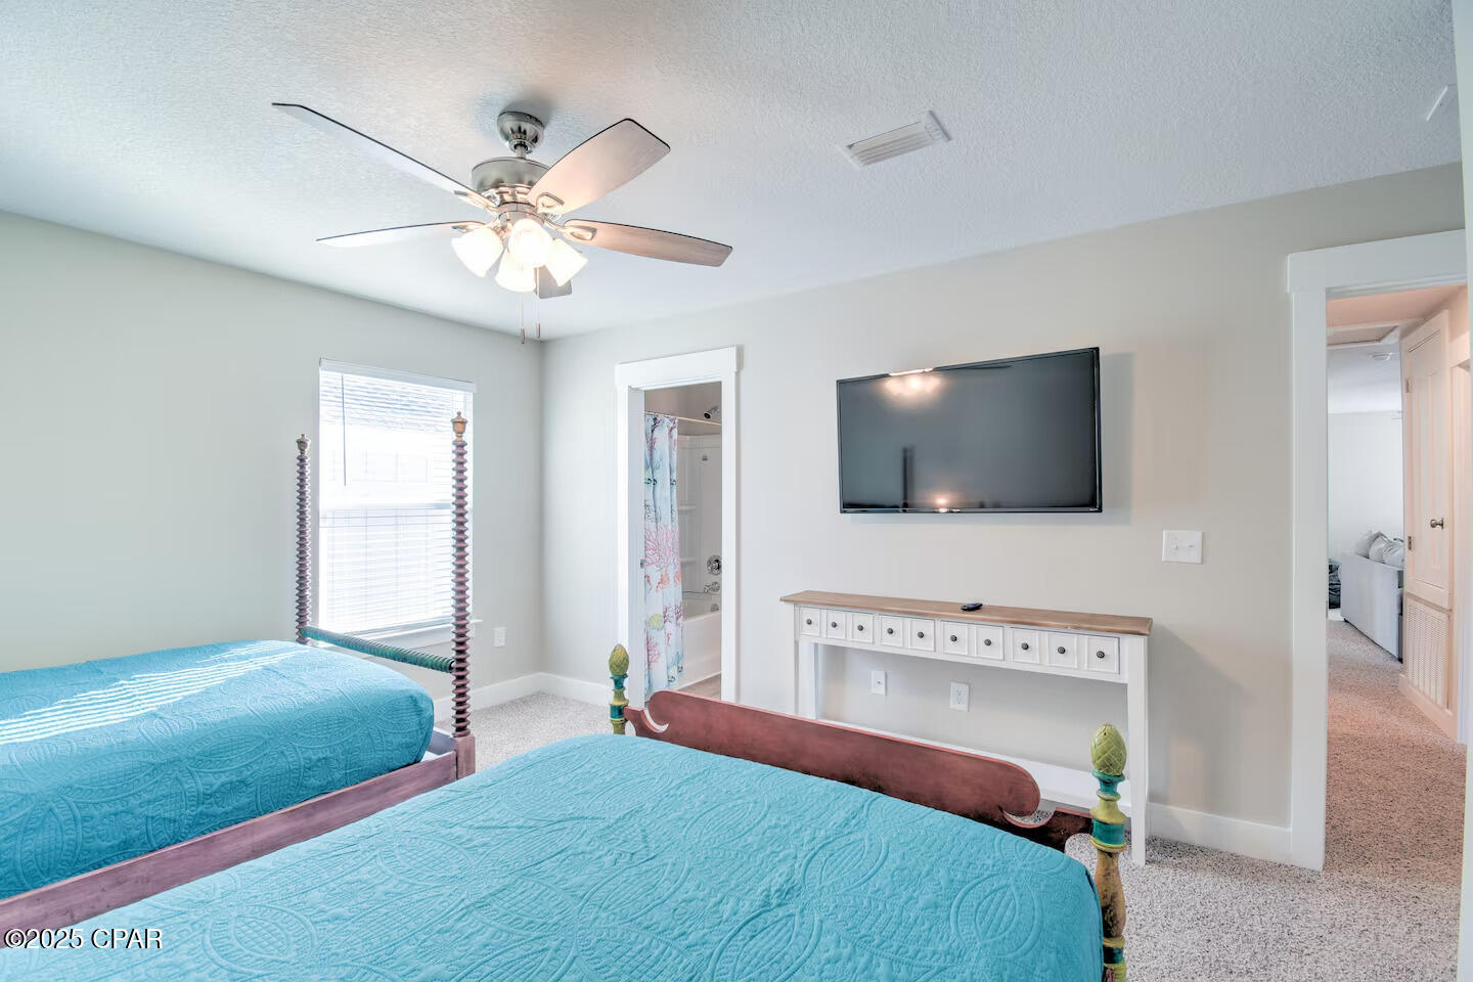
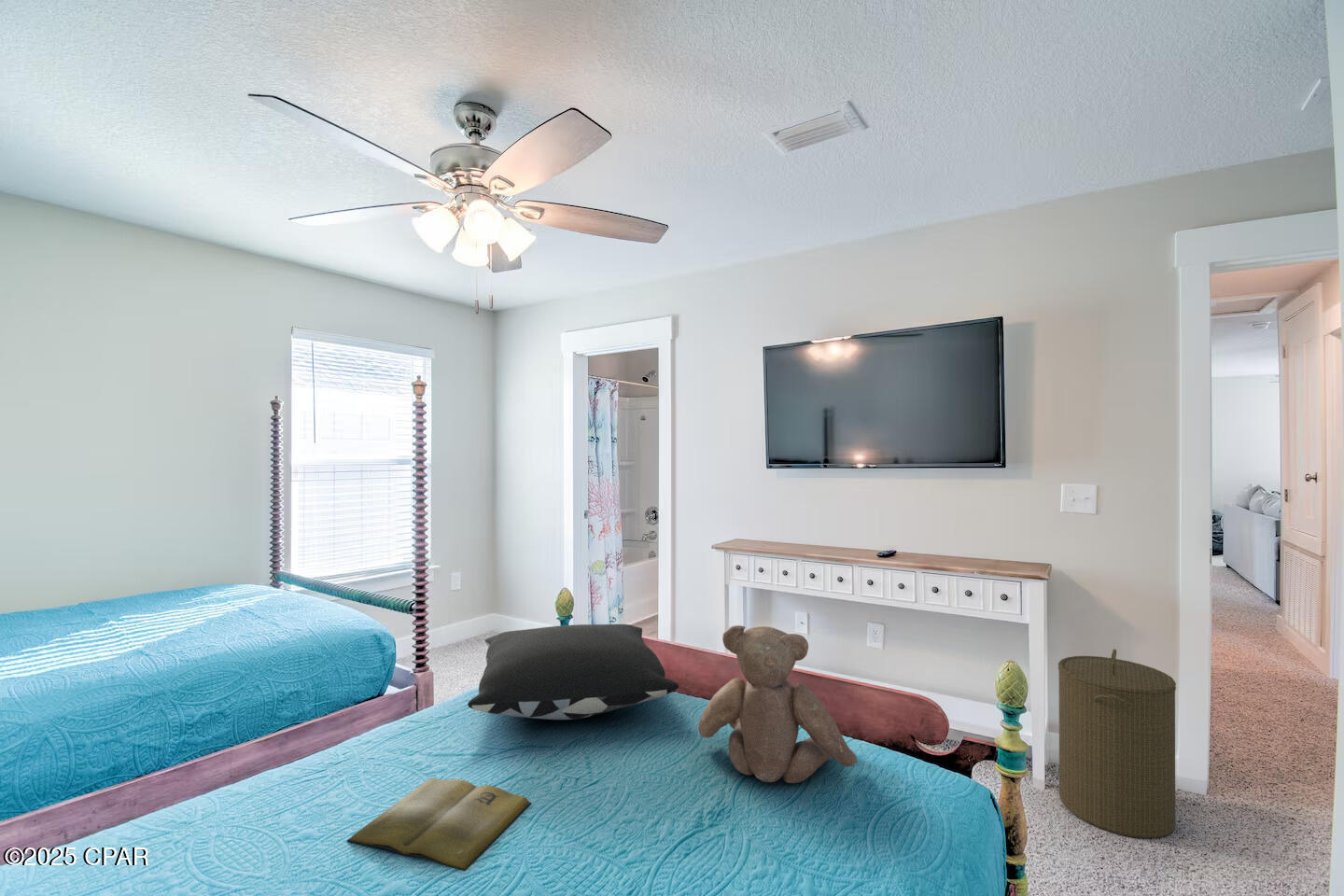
+ book (443, 815)
+ teddy bear (775, 688)
+ laundry hamper (1114, 729)
+ pillow (571, 663)
